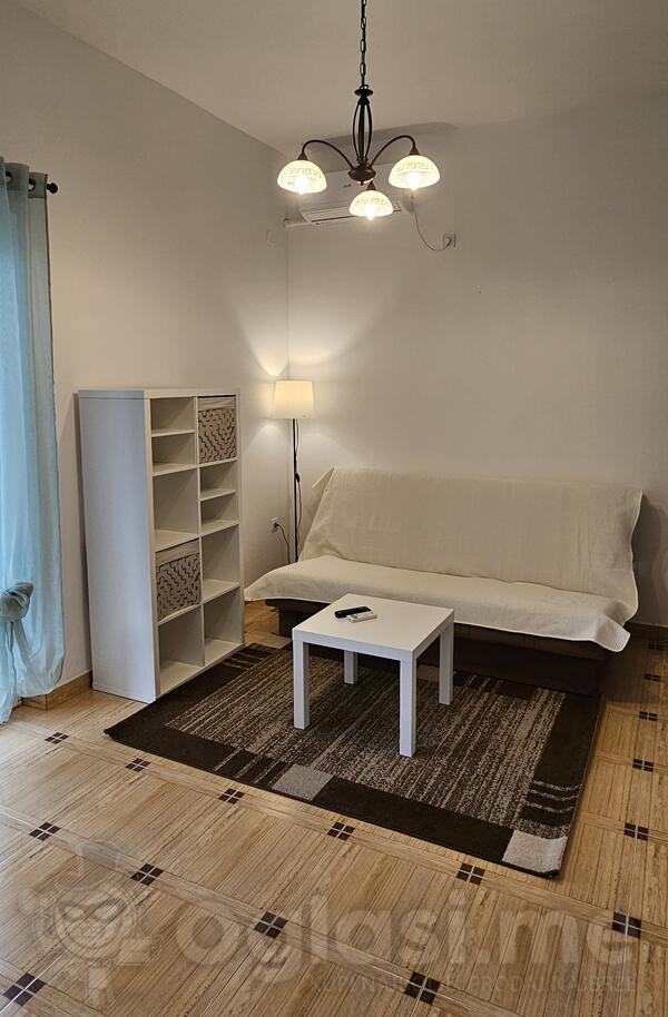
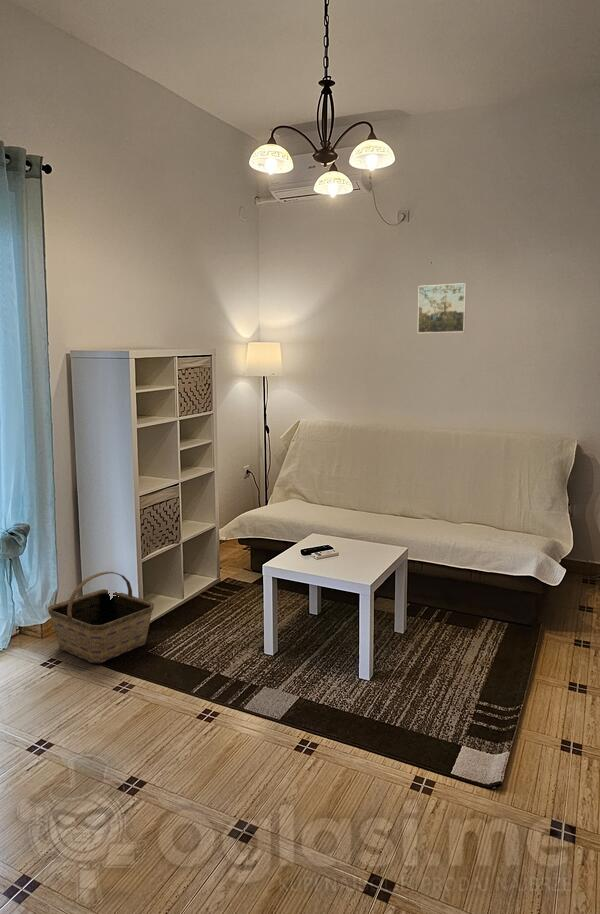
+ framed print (441, 308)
+ basket (101, 609)
